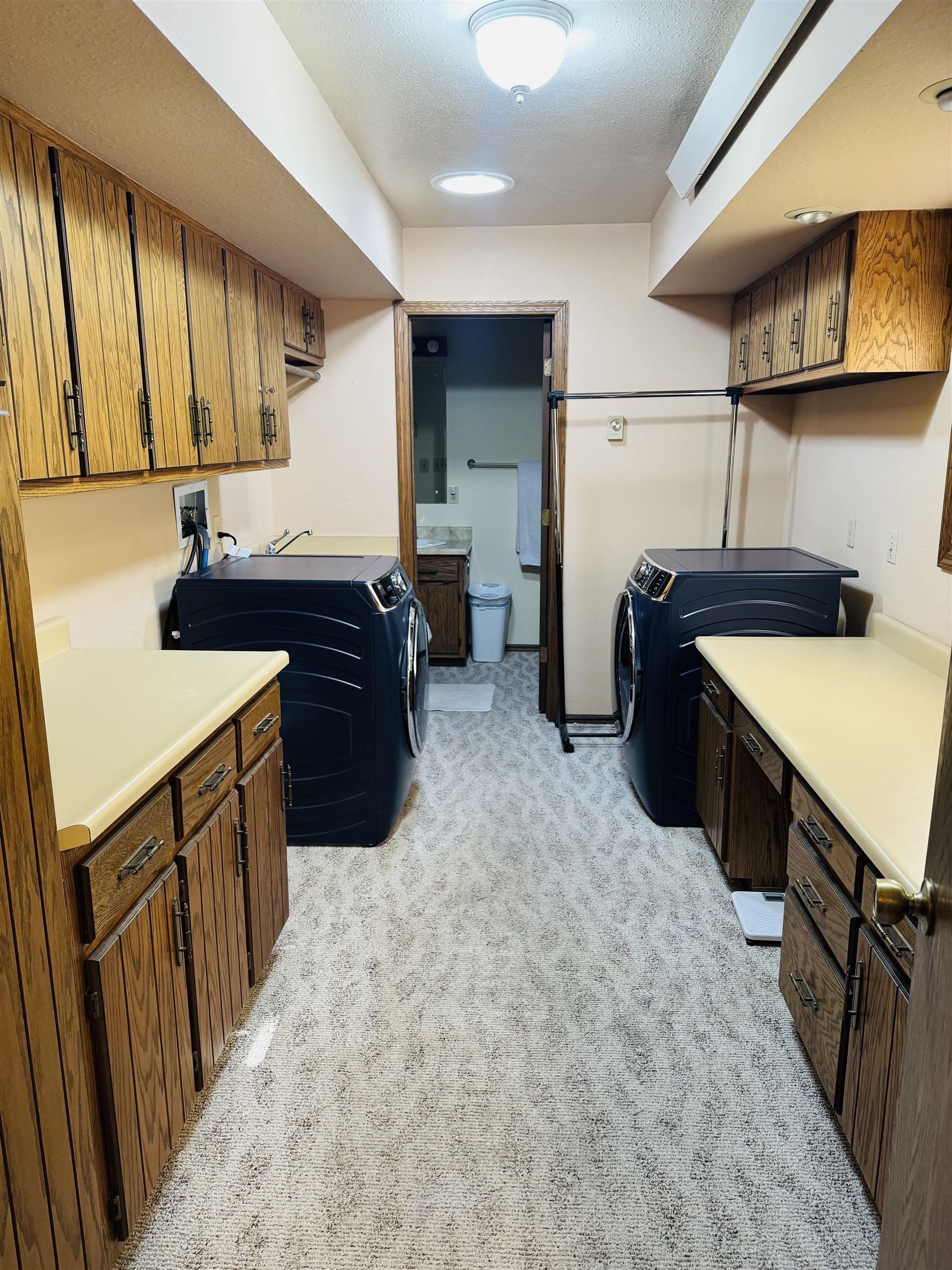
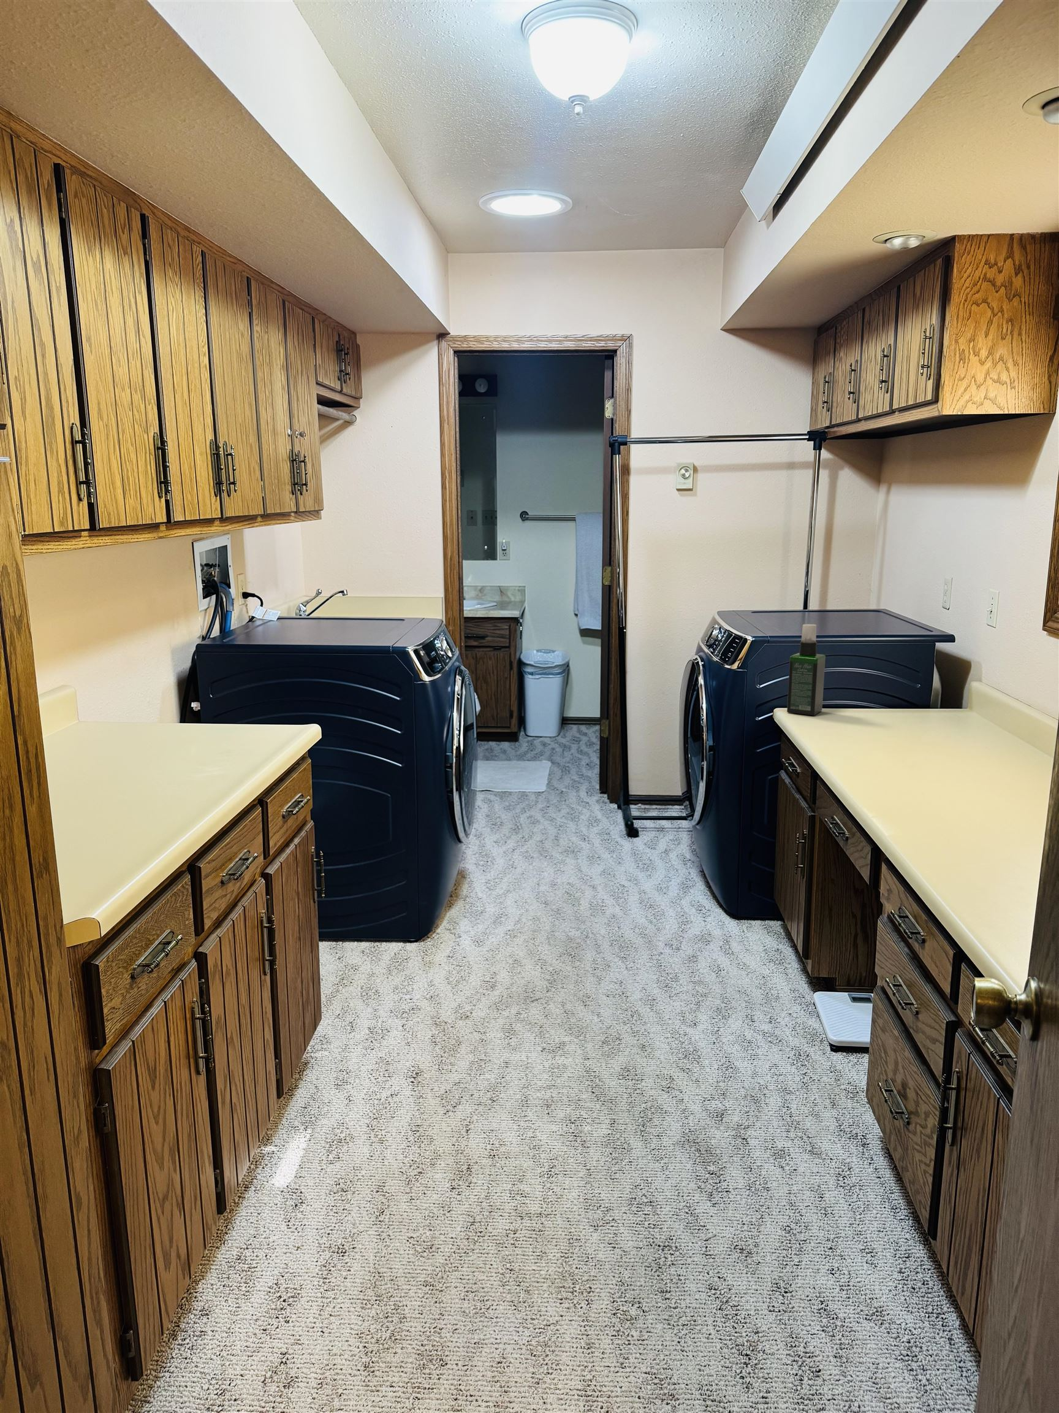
+ spray bottle (806, 669)
